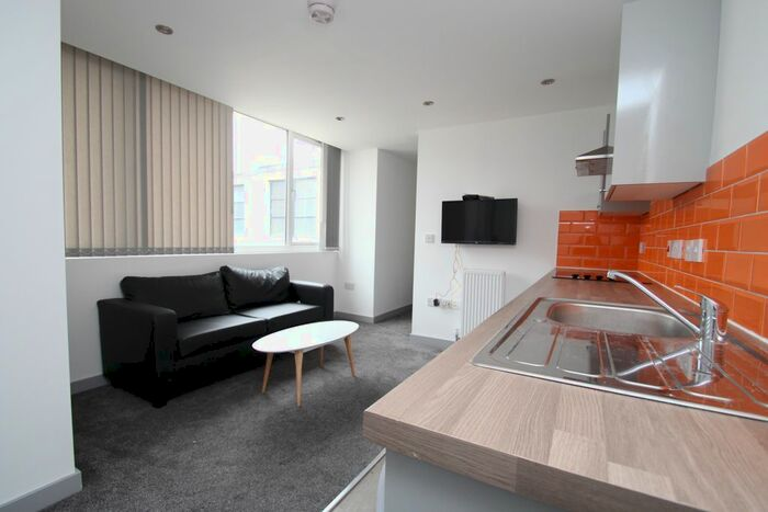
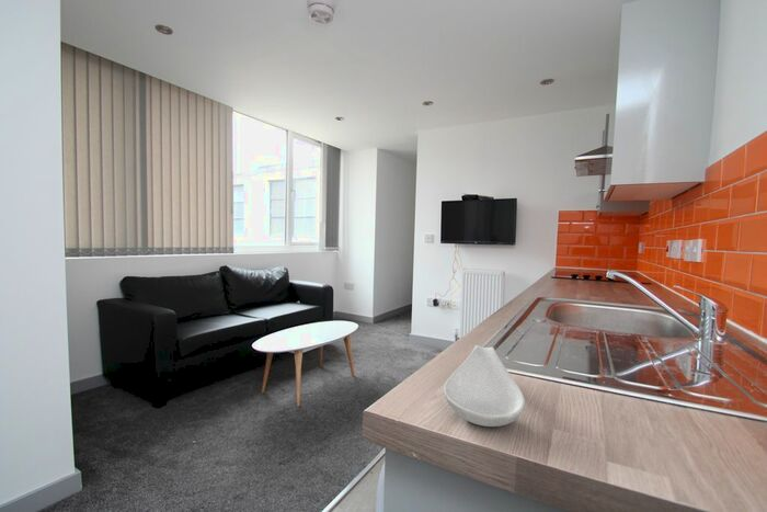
+ spoon rest (482, 377)
